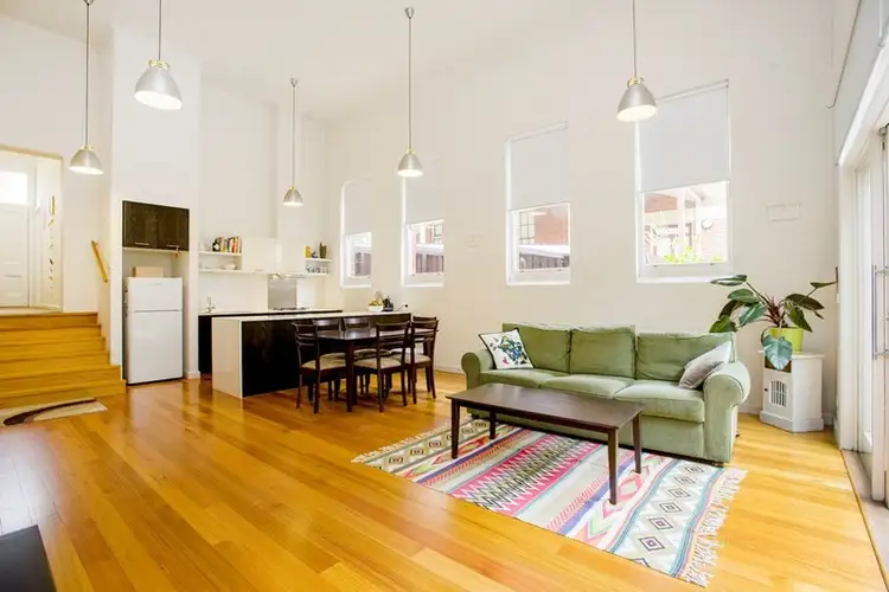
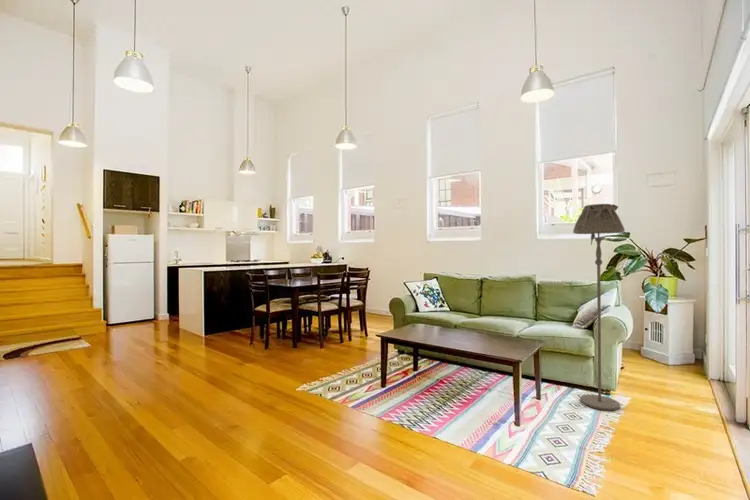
+ floor lamp (598, 303)
